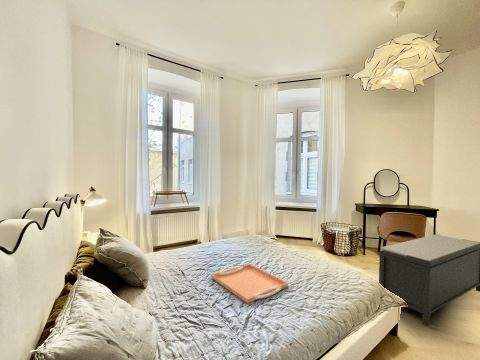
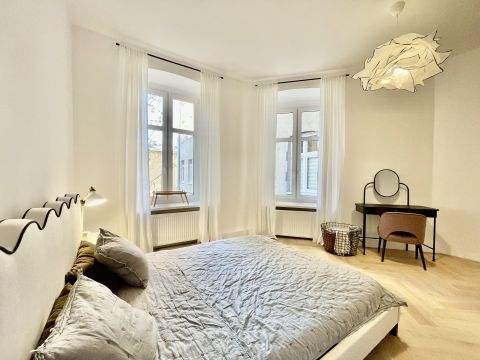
- bench (433, 271)
- serving tray (248, 280)
